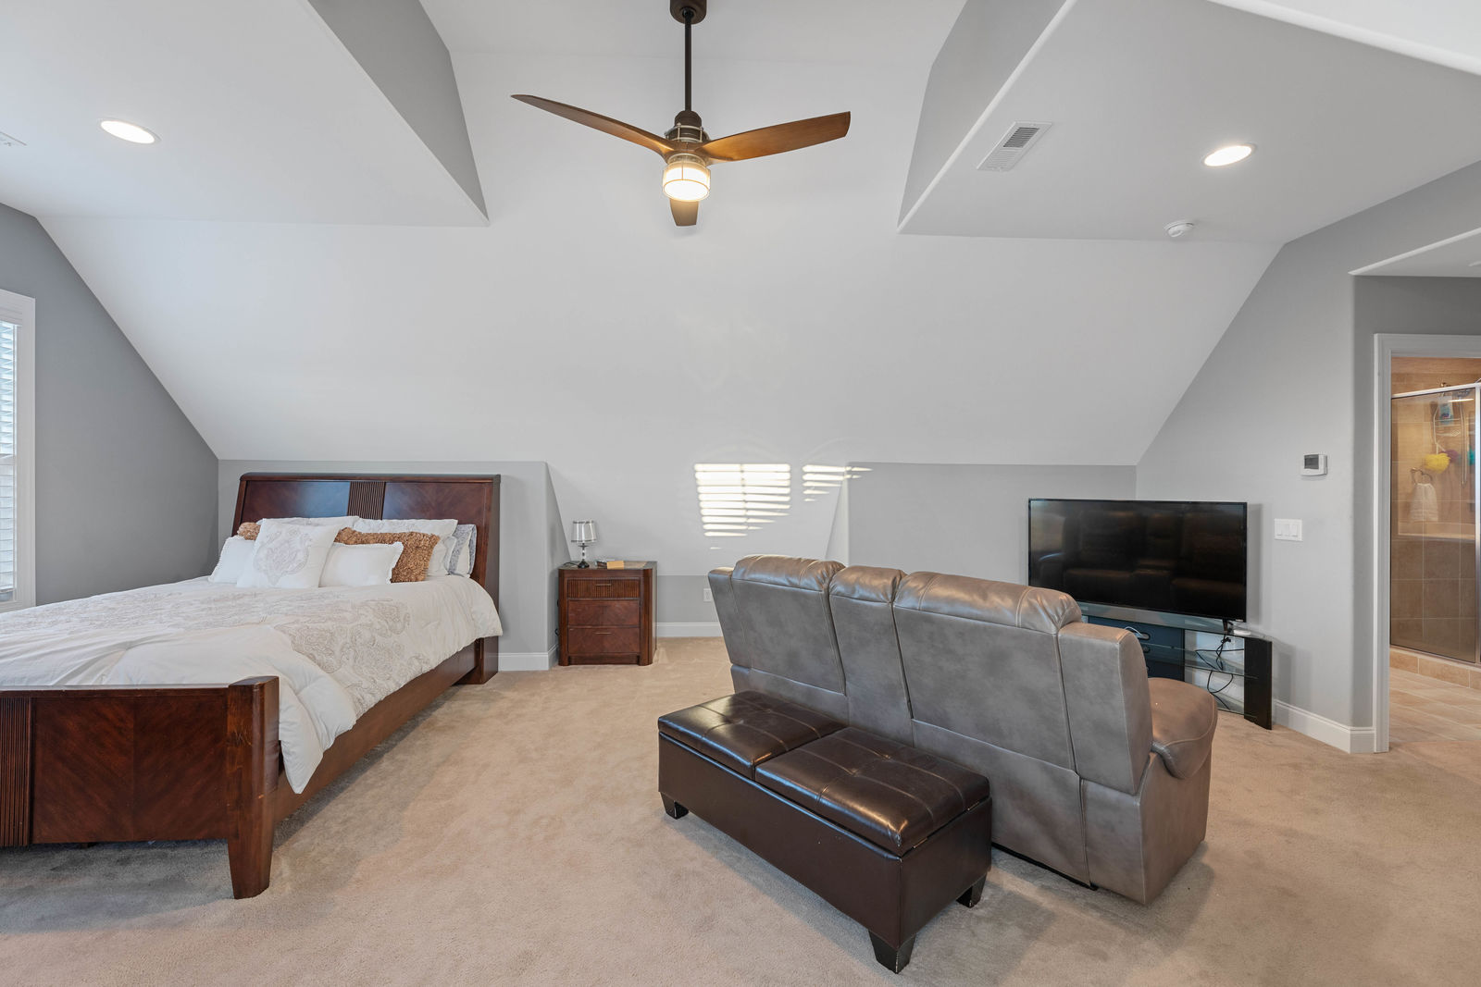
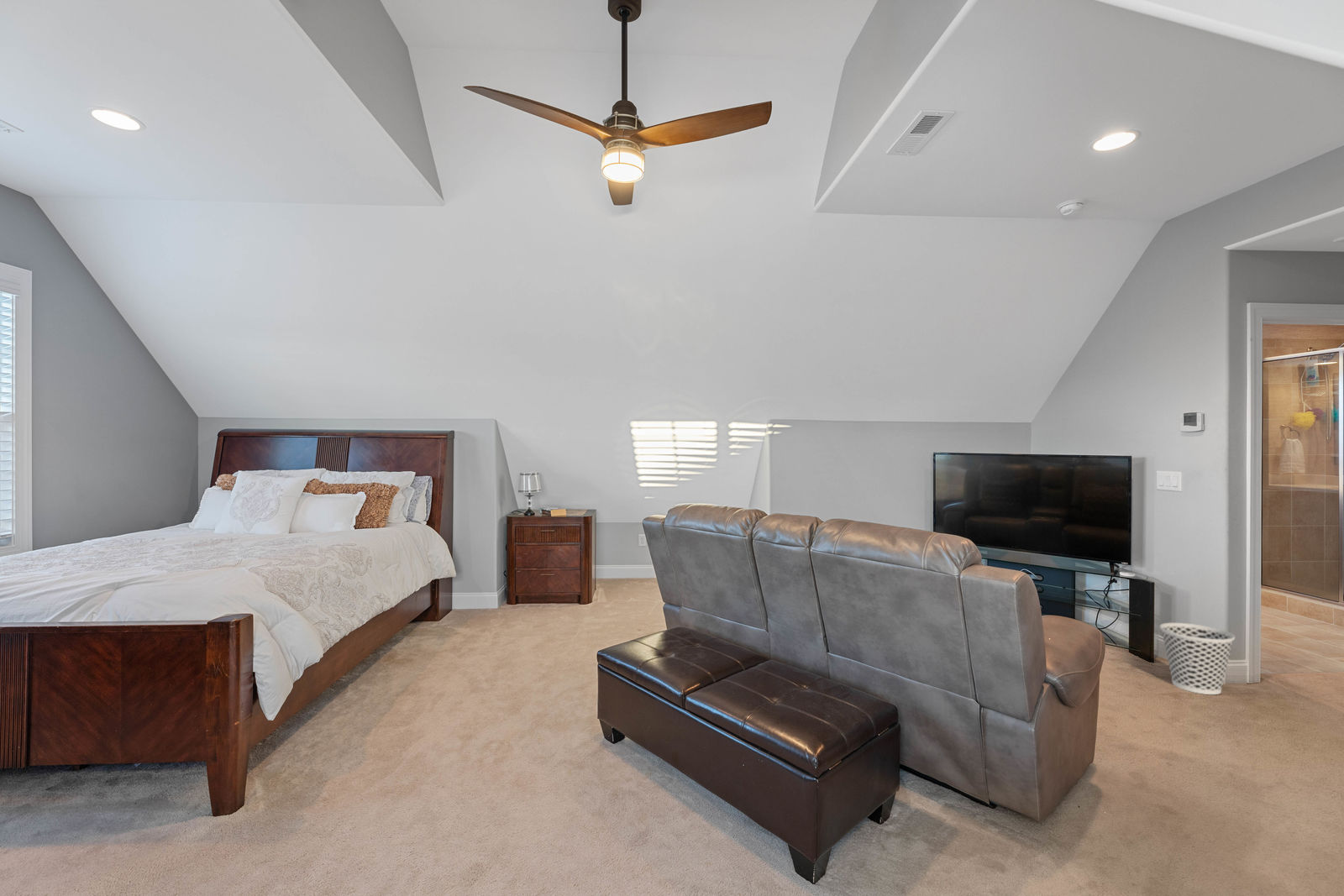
+ wastebasket (1196, 658)
